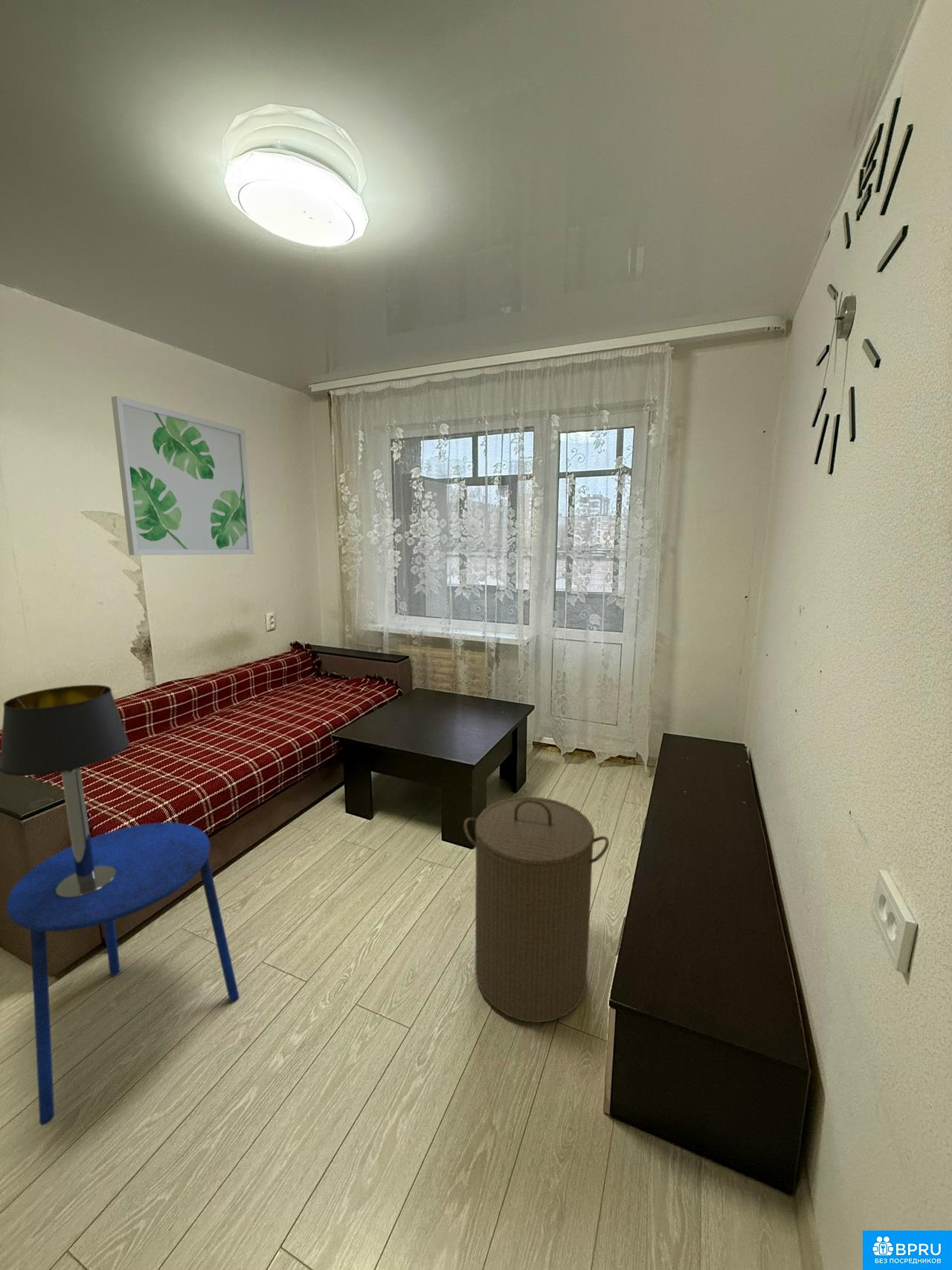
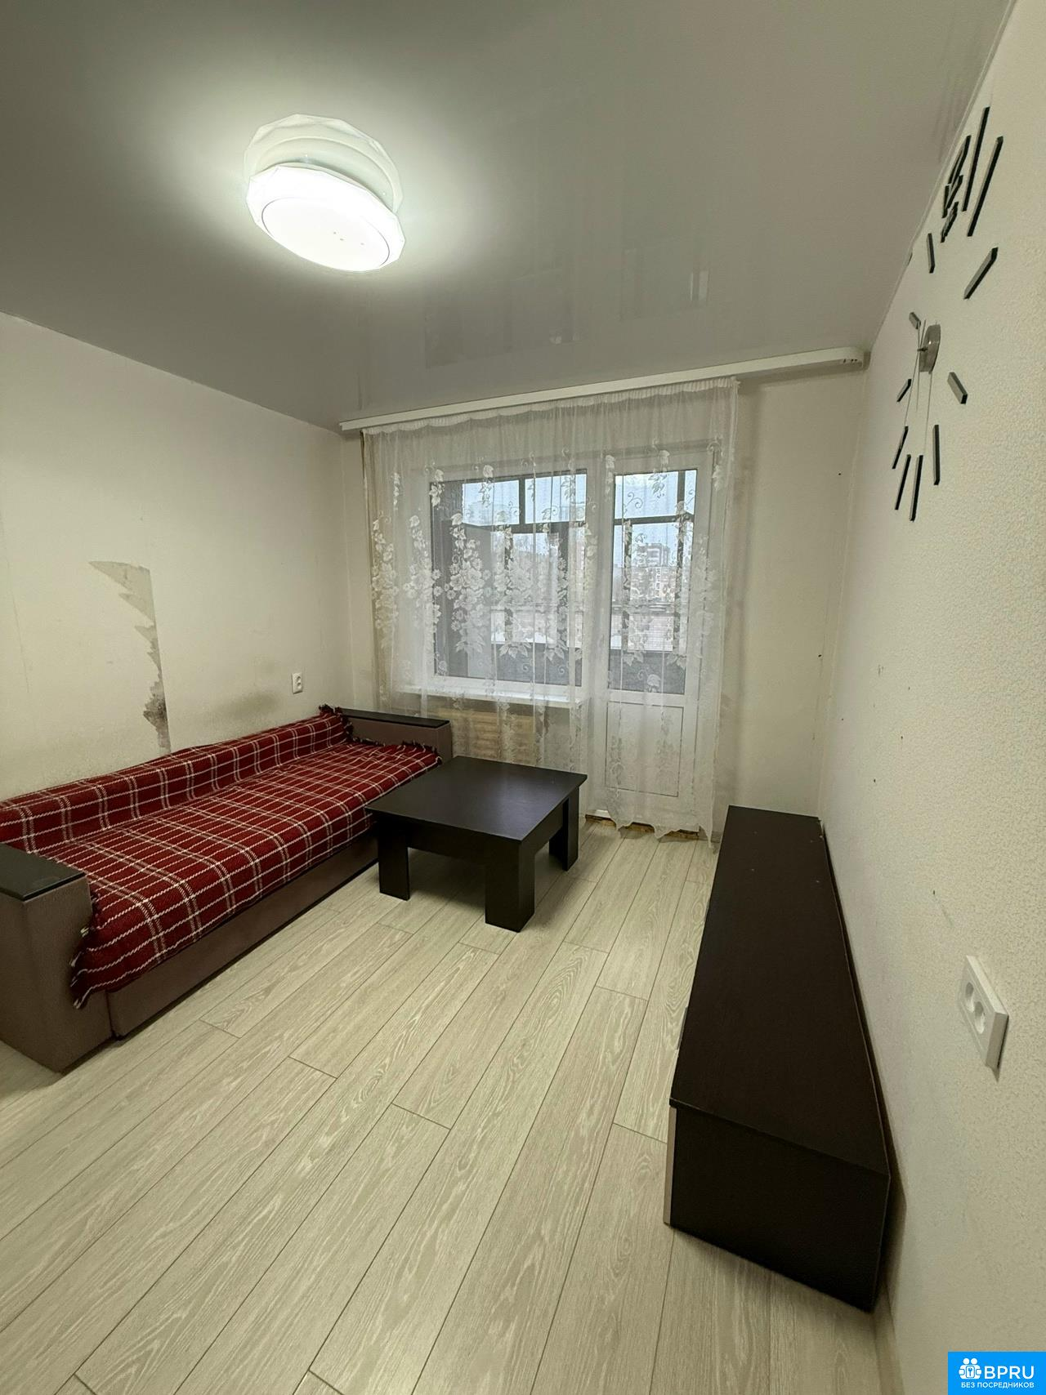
- side table (117, 943)
- laundry hamper (533, 889)
- table lamp (74, 790)
- wall art (192, 486)
